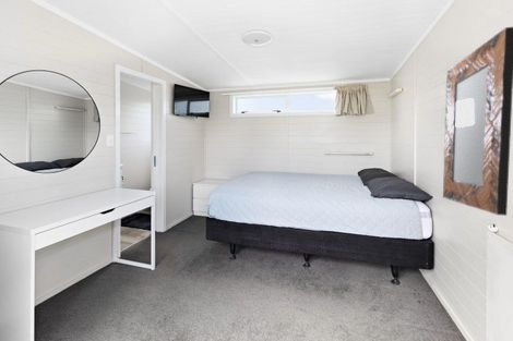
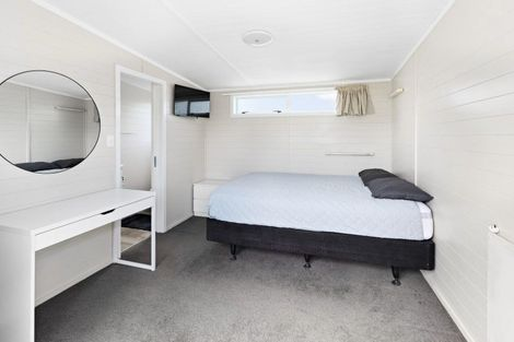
- home mirror (470, 130)
